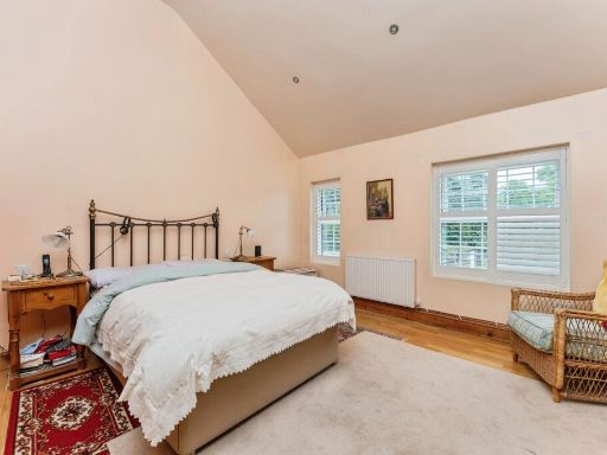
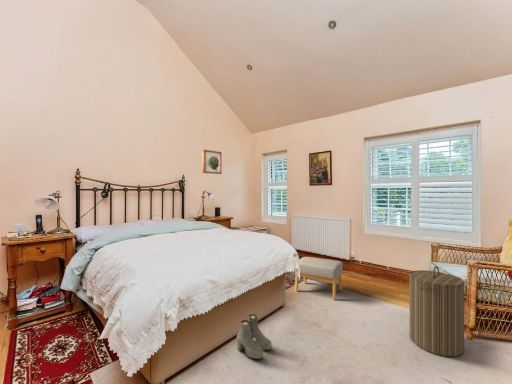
+ wall art (212, 162)
+ footstool (318, 275)
+ laundry hamper (435, 304)
+ boots (253, 334)
